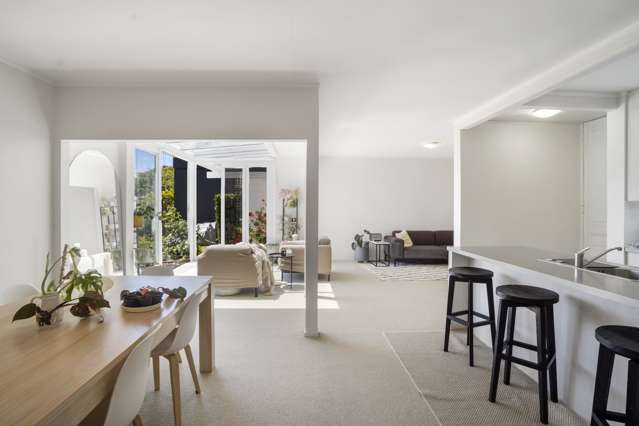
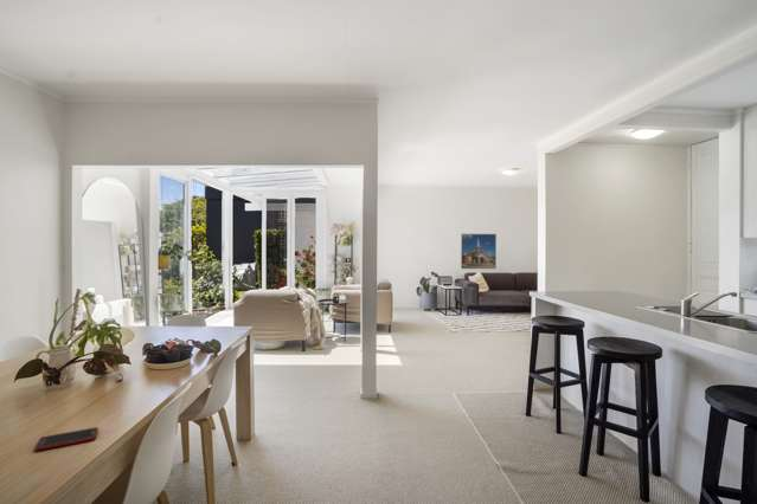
+ cell phone (68, 438)
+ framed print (479, 251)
